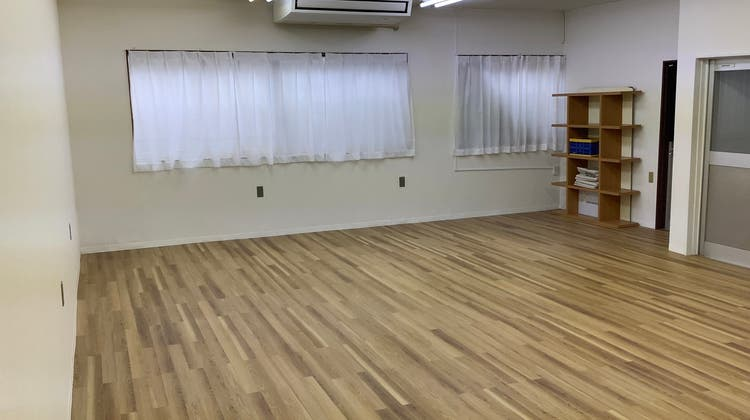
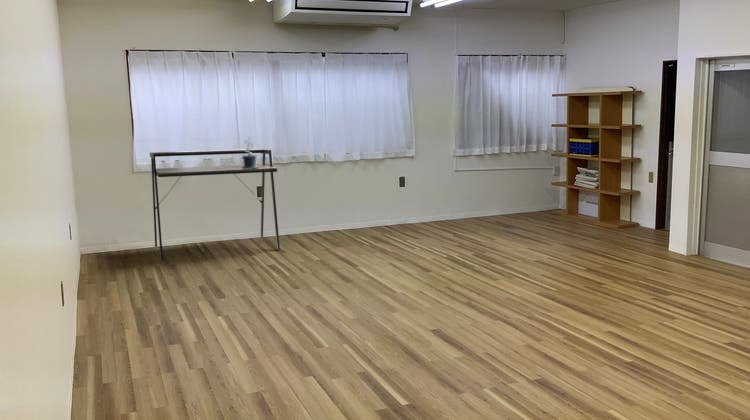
+ desk (214, 174)
+ potted plant (250, 153)
